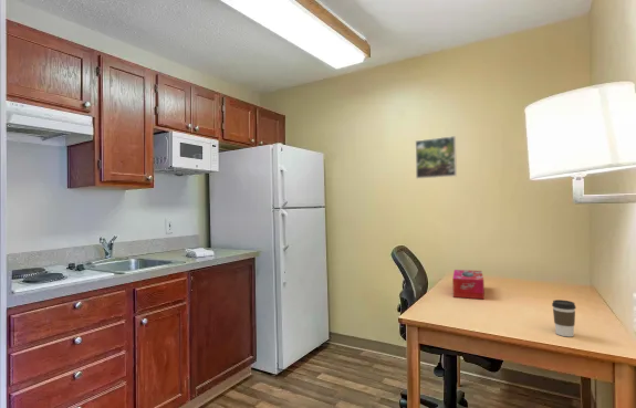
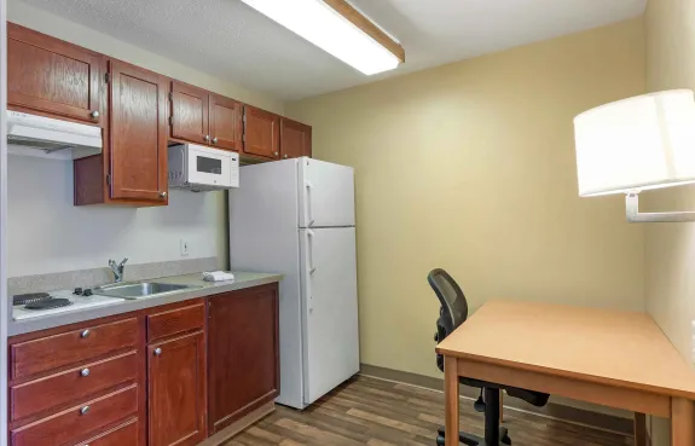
- coffee cup (564, 317)
- tissue box (468, 283)
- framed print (435, 157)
